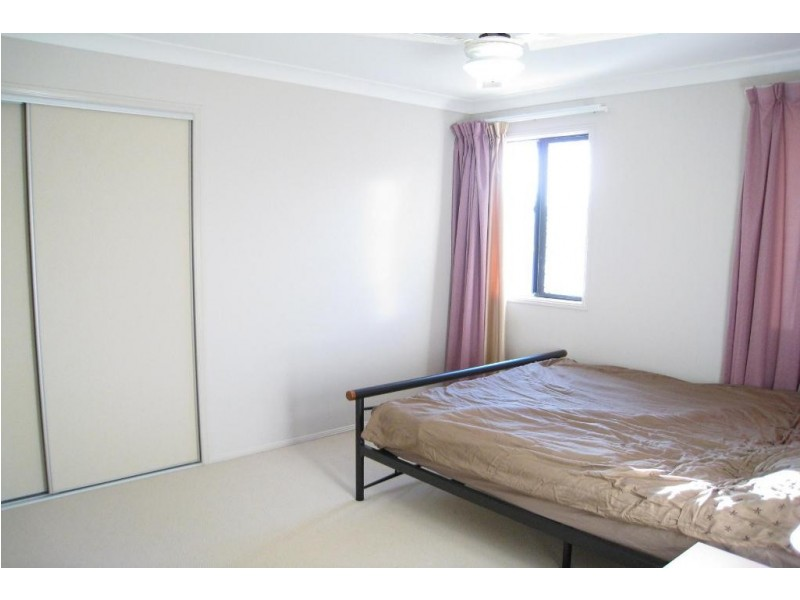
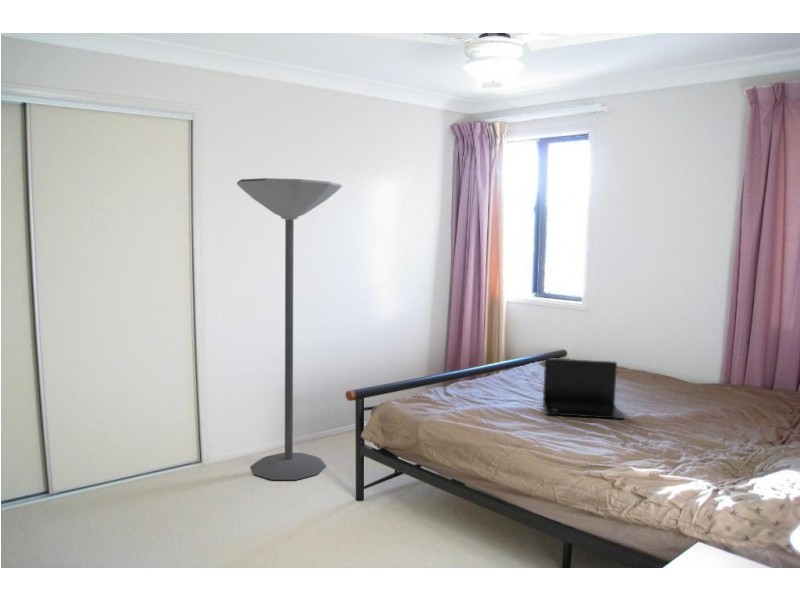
+ floor lamp (289, 327)
+ laptop (582, 387)
